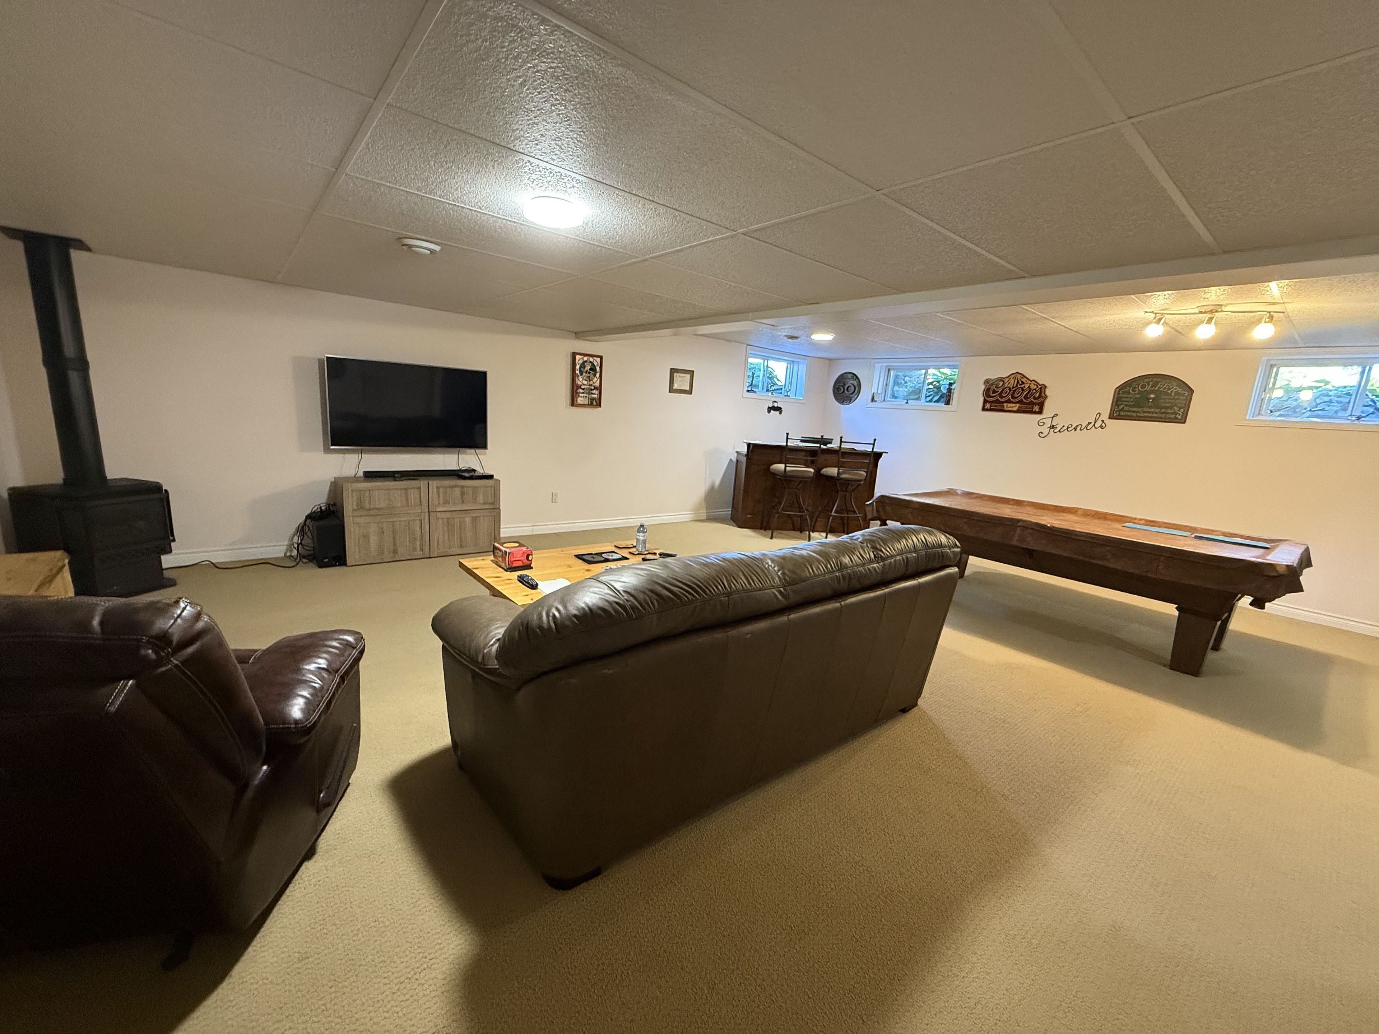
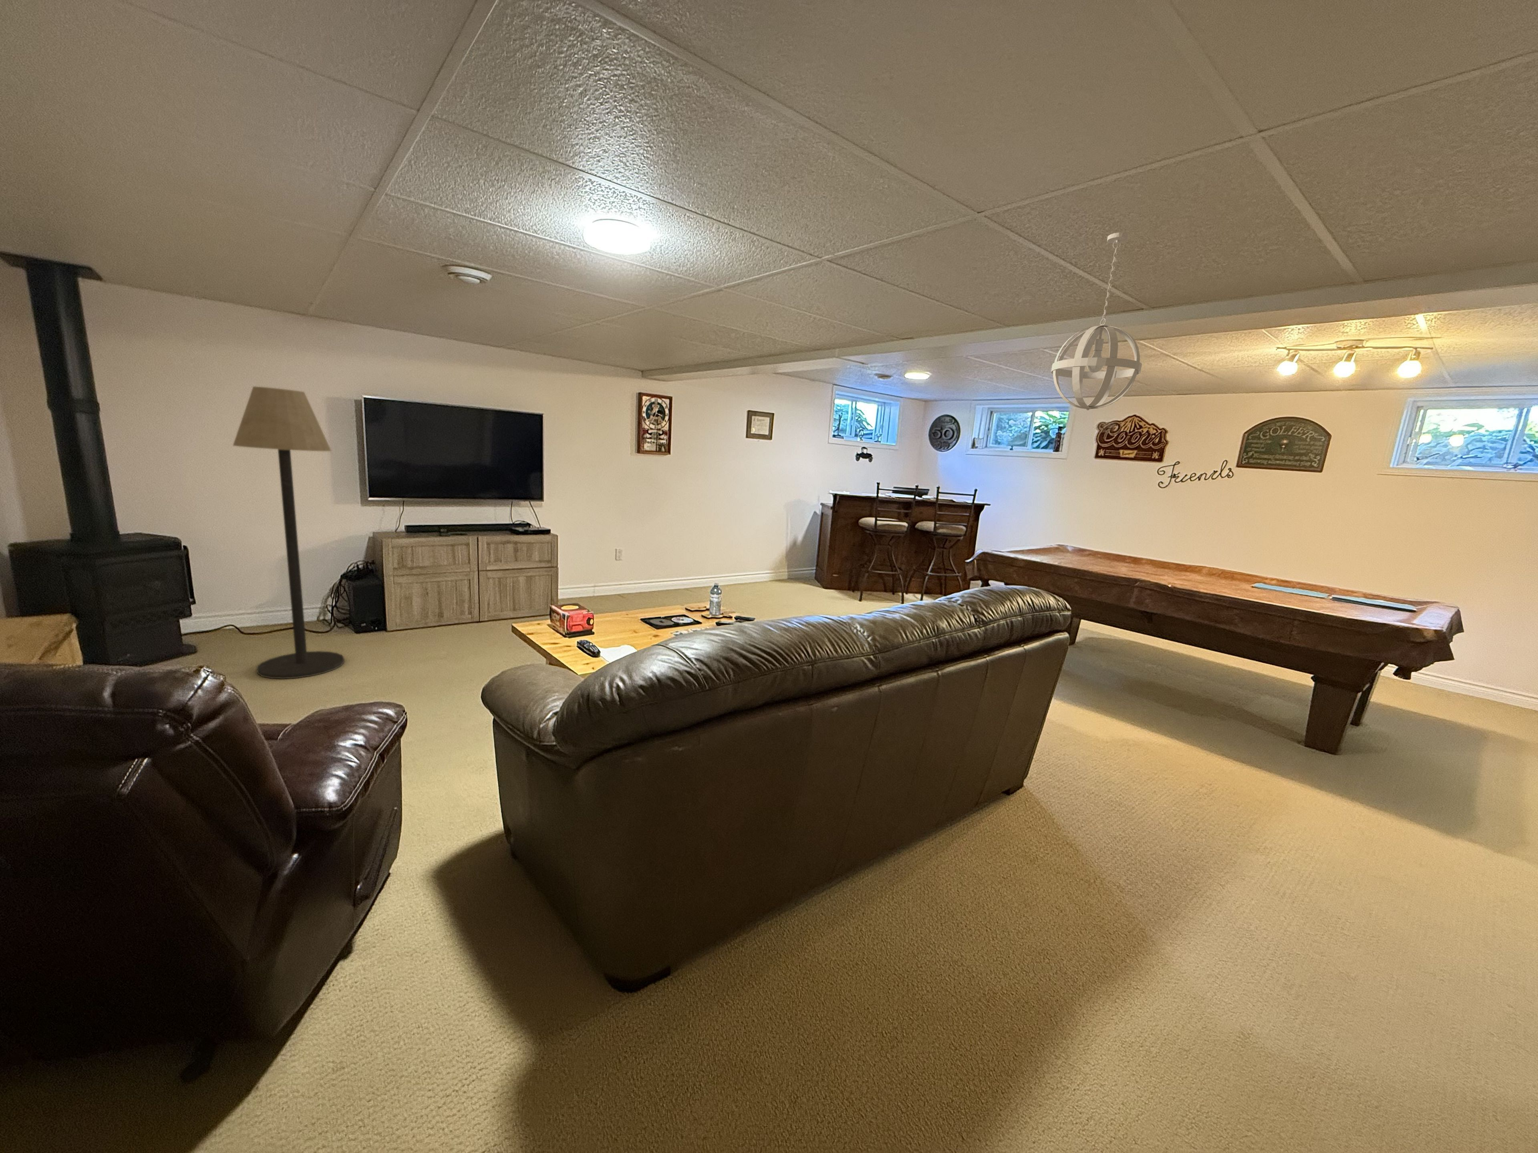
+ floor lamp (291, 534)
+ pendant light (1102, 326)
